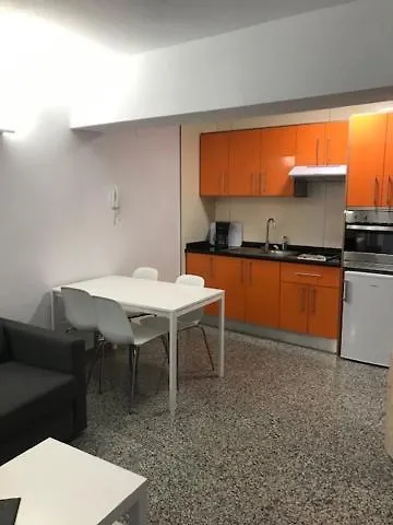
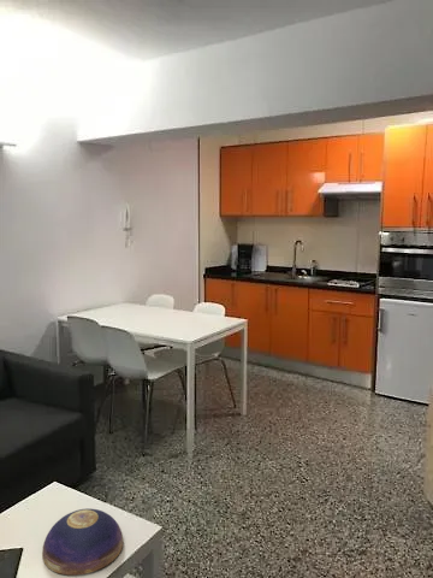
+ decorative bowl (83, 531)
